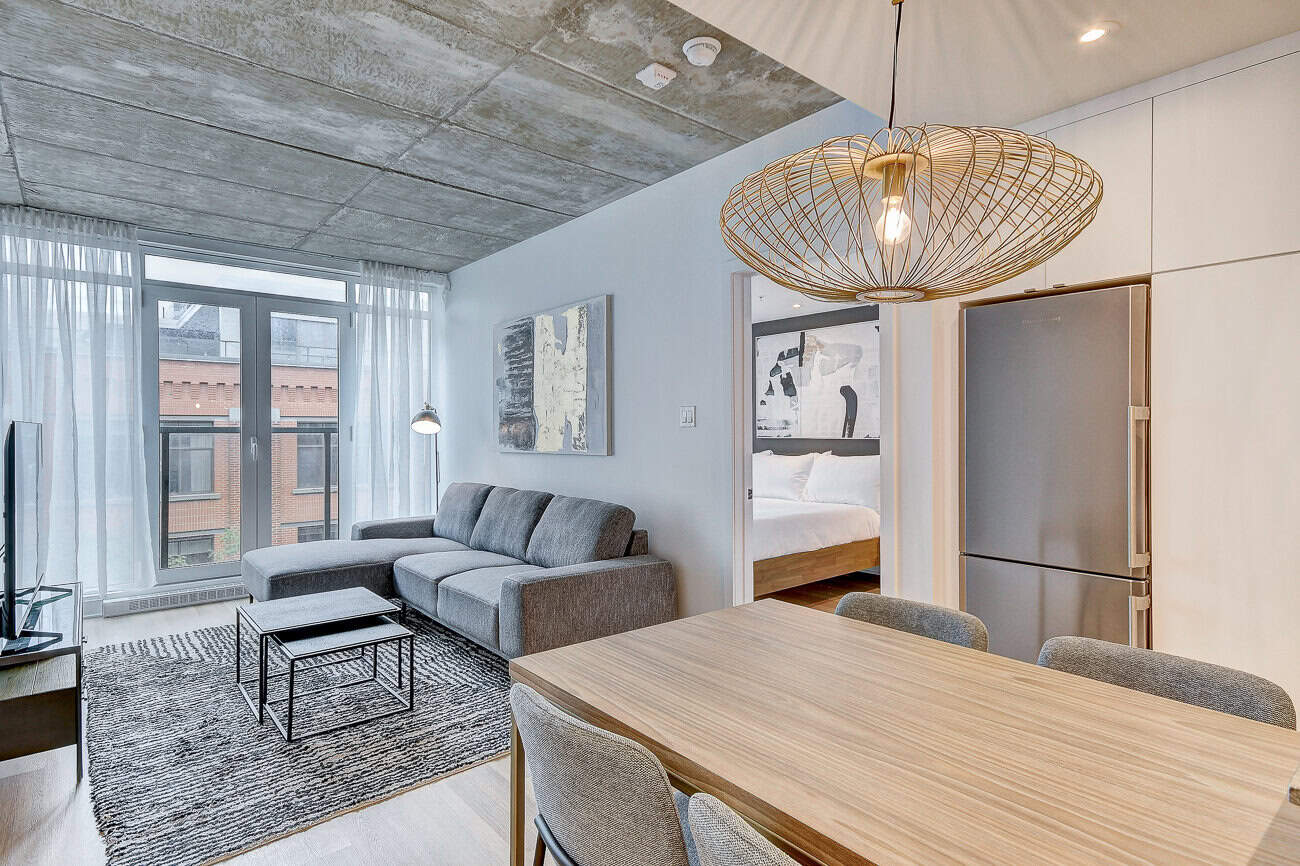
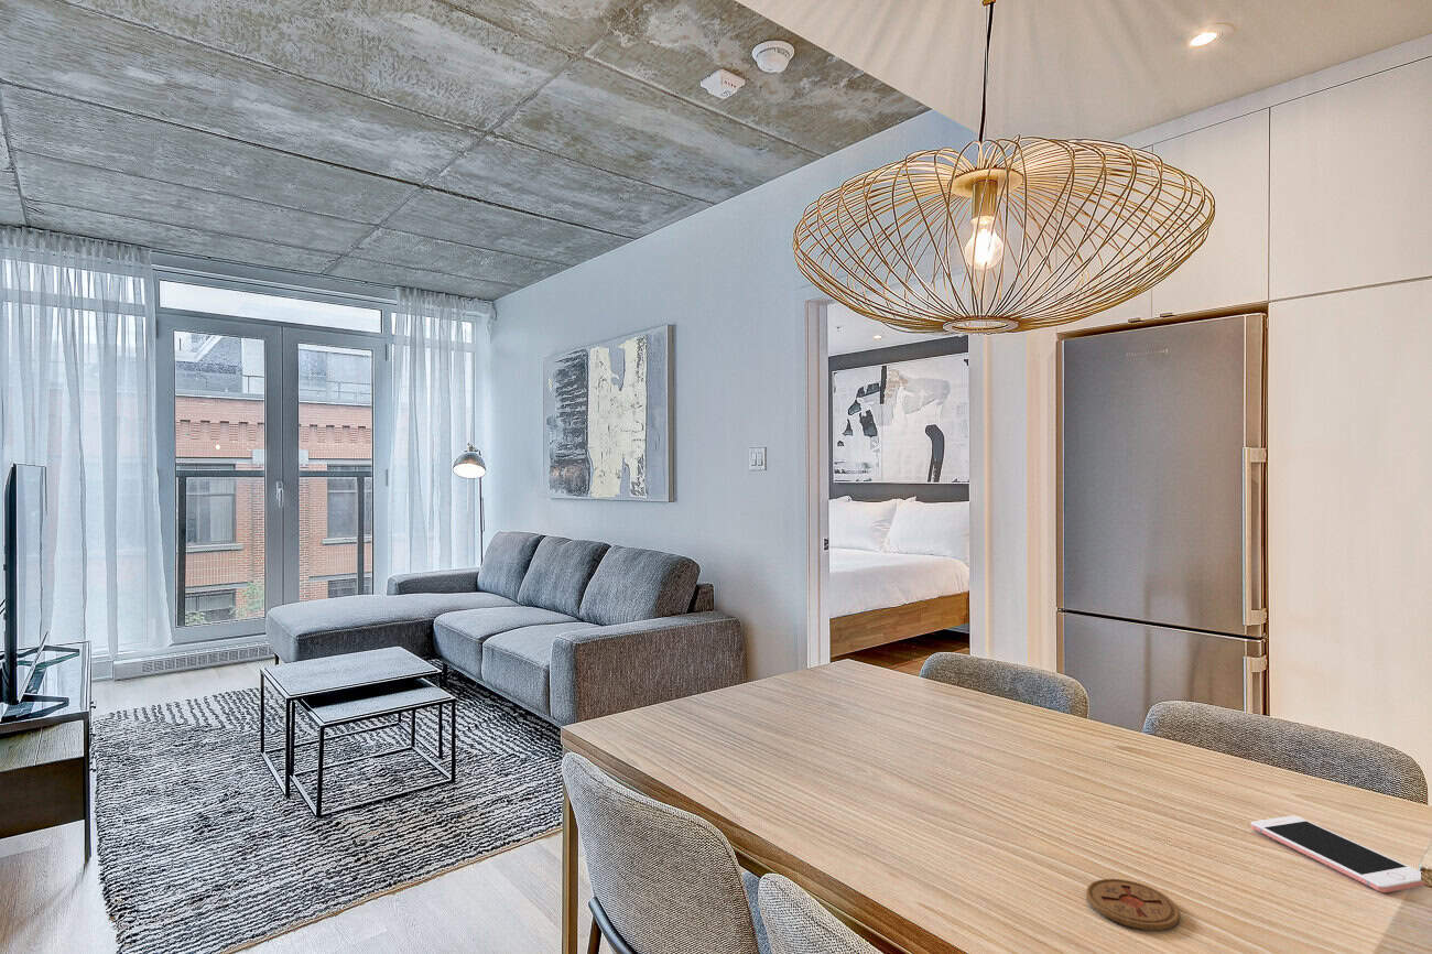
+ coaster (1131, 902)
+ cell phone (1334, 850)
